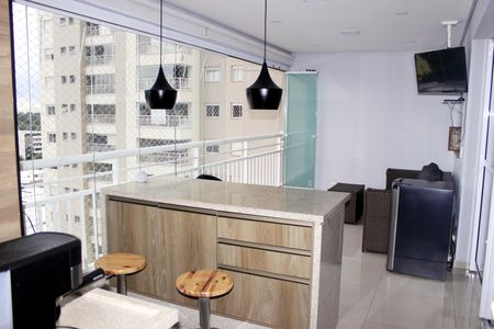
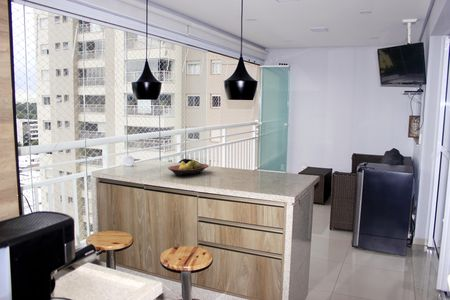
+ fruit bowl (188, 167)
